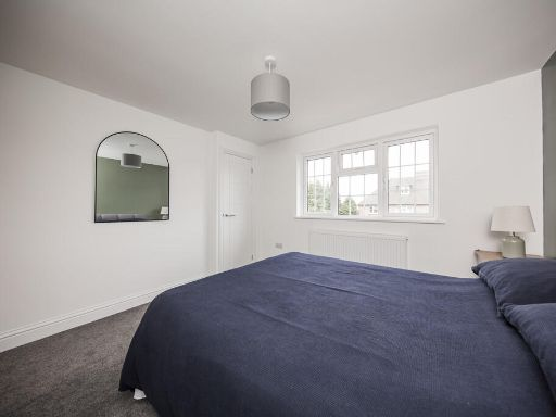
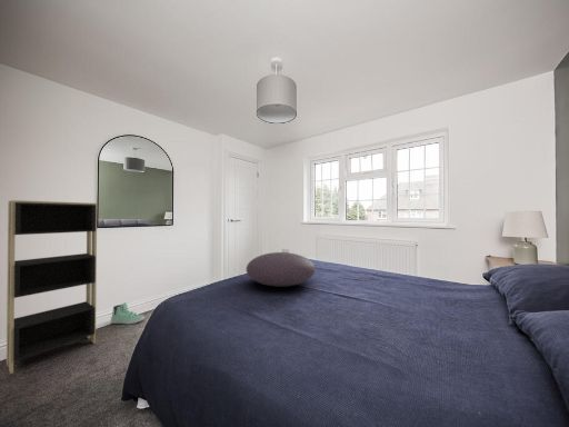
+ sneaker (128, 311)
+ shelving unit (54, 277)
+ cushion (280, 268)
